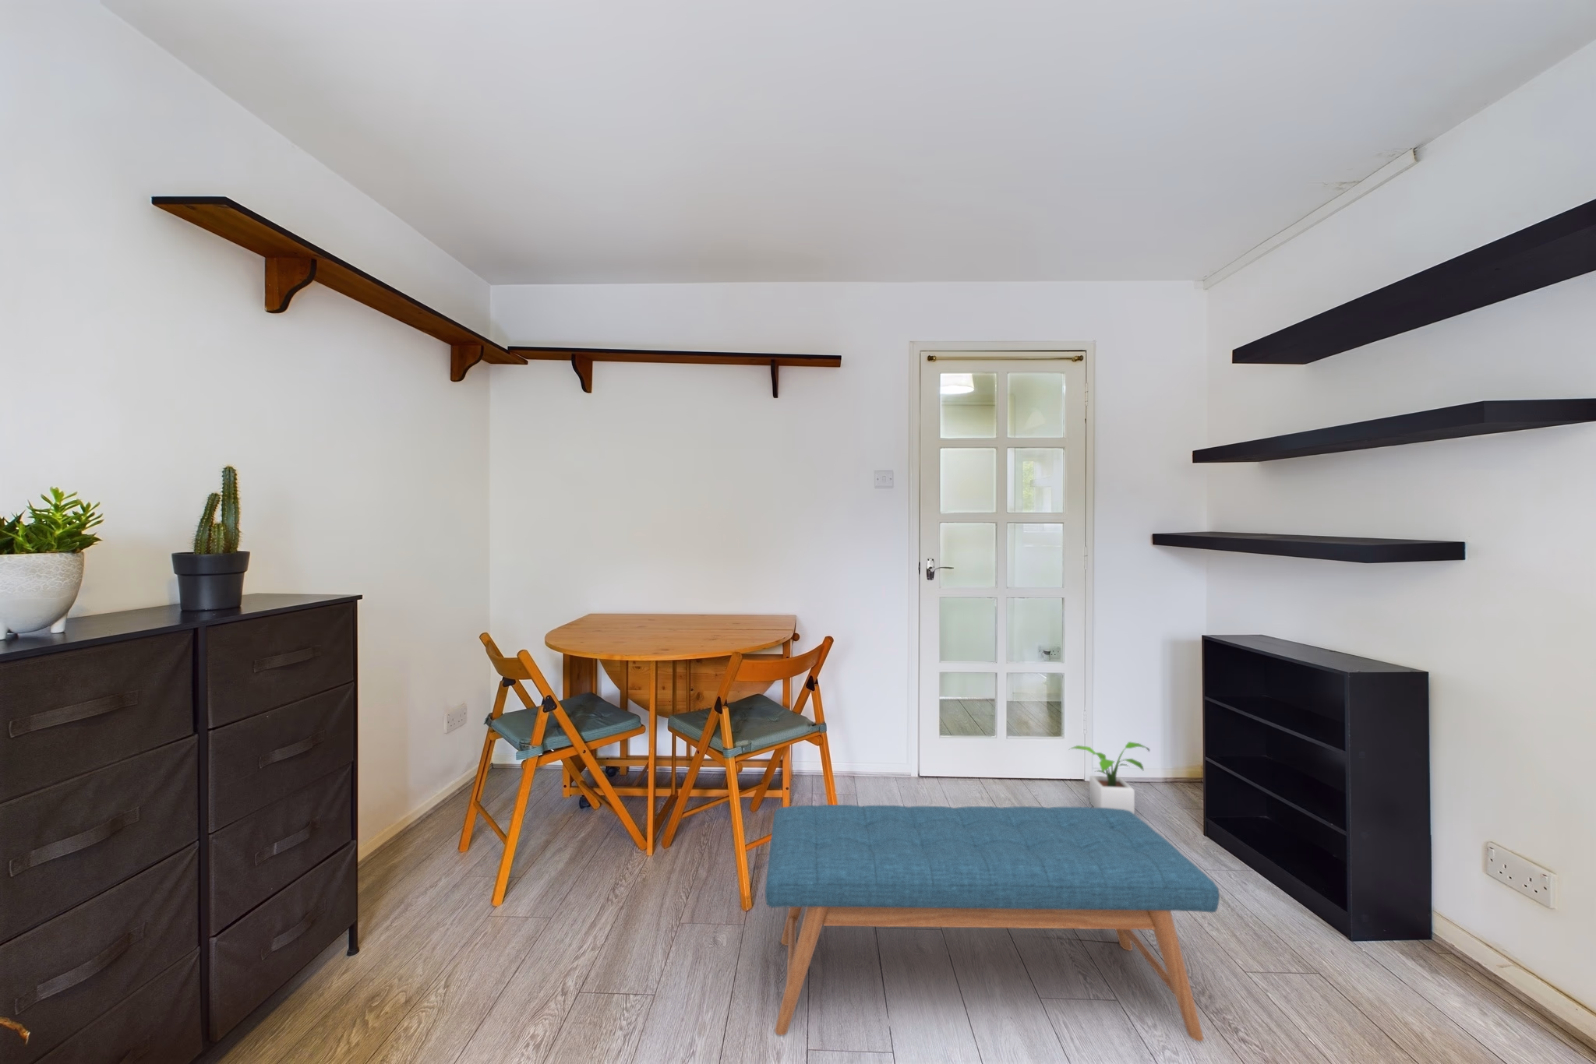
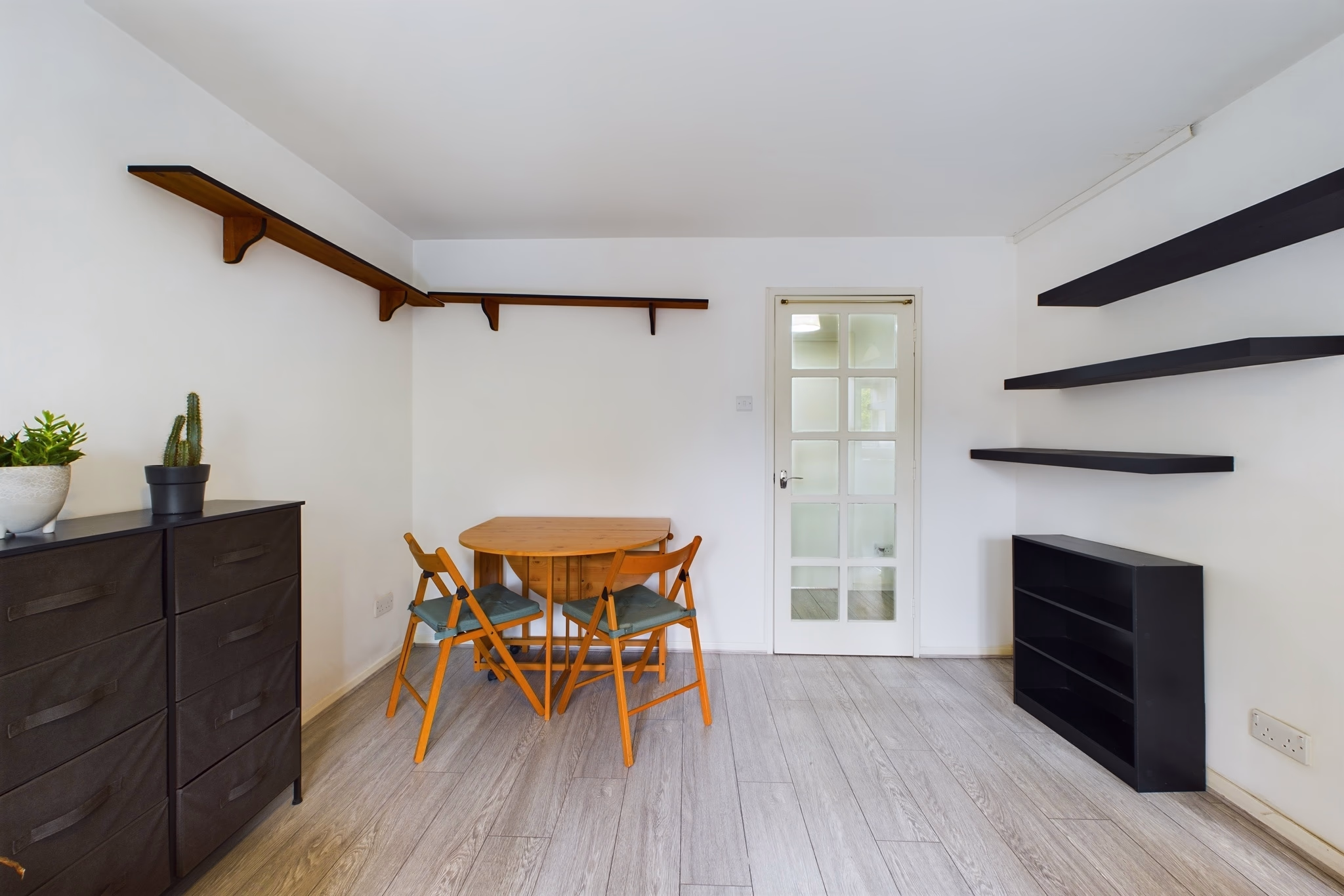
- potted plant (1116, 779)
- bench (969, 906)
